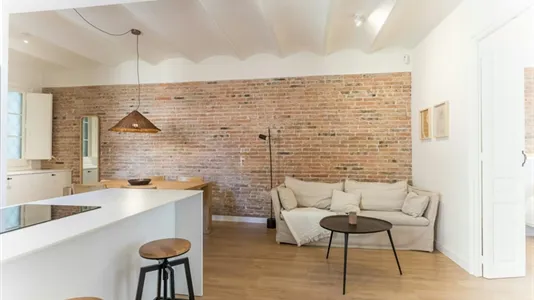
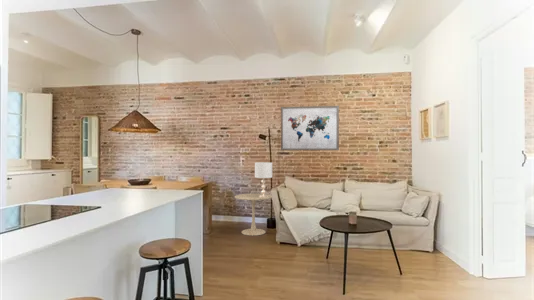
+ lamp (263, 179)
+ wall art (309, 128)
+ side table (253, 214)
